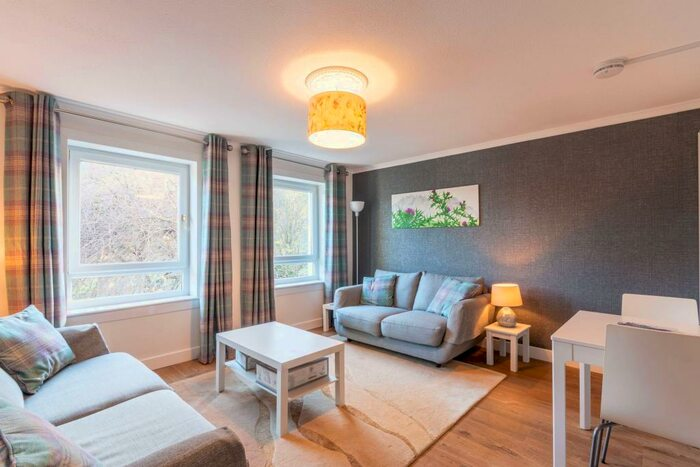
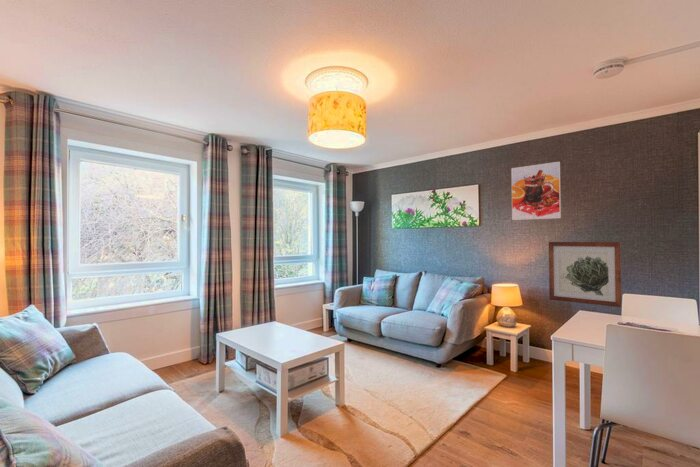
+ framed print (535, 192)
+ wall art (583, 272)
